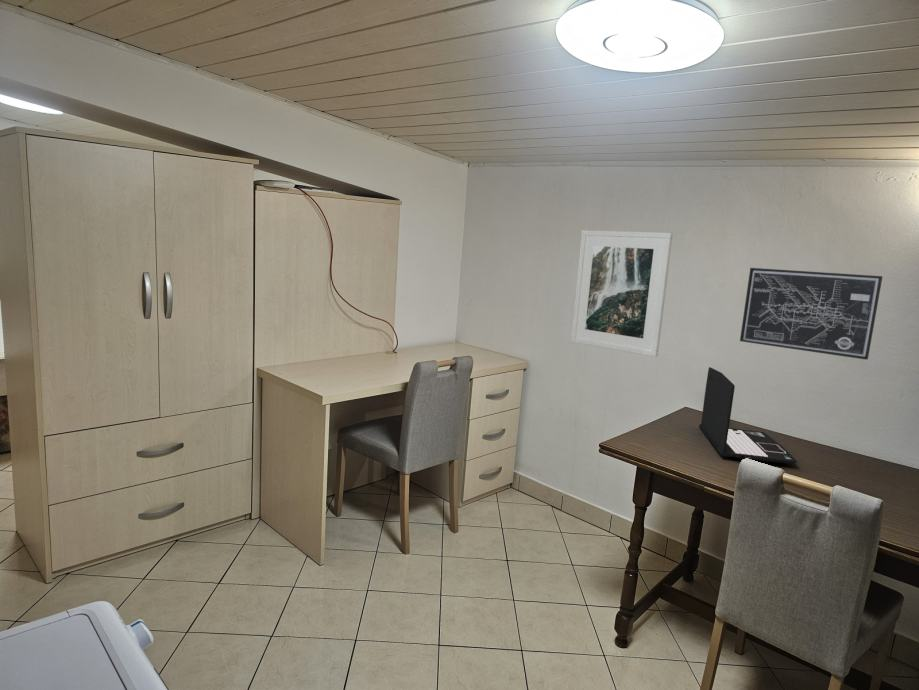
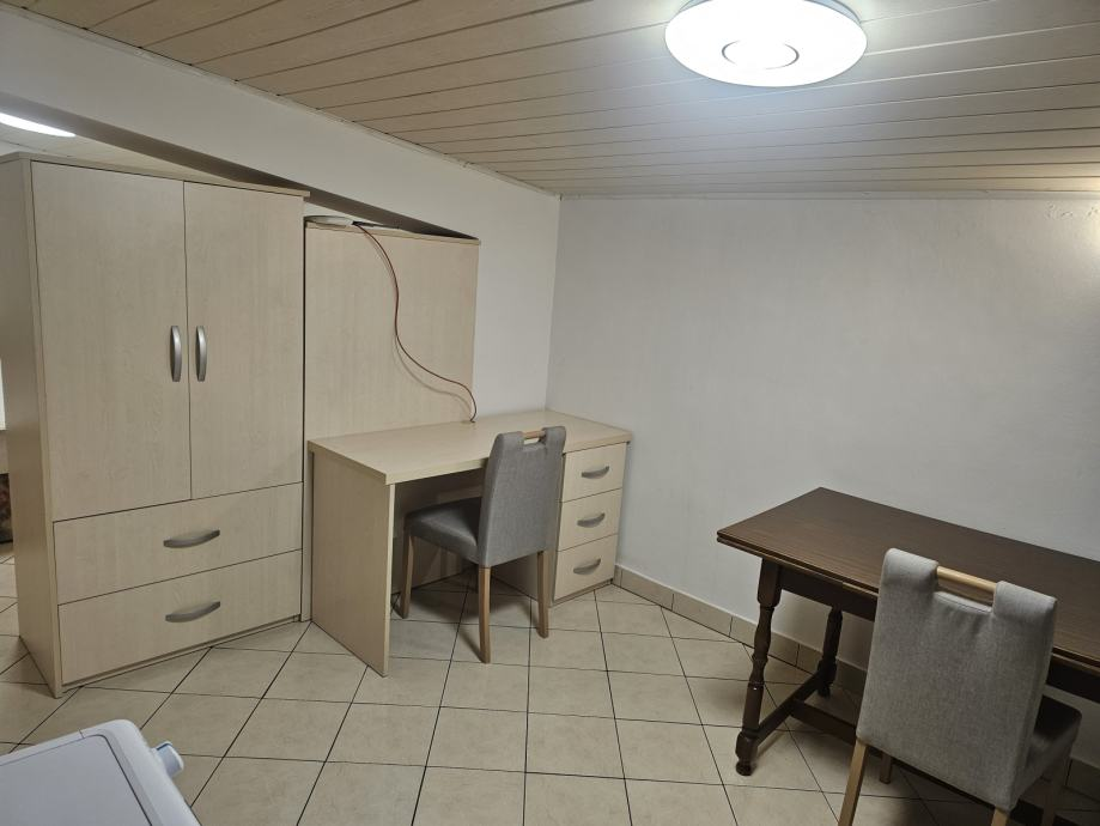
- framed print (618, 291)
- wall art (806, 311)
- laptop (731, 409)
